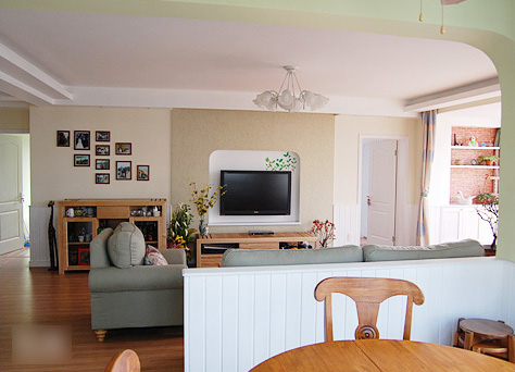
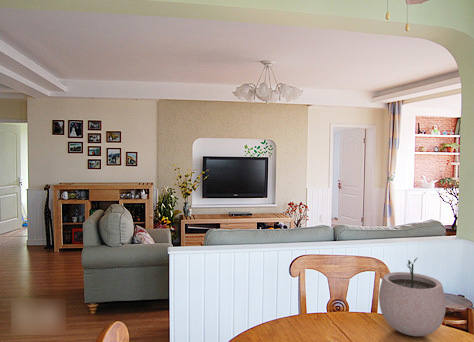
+ plant pot (411, 294)
